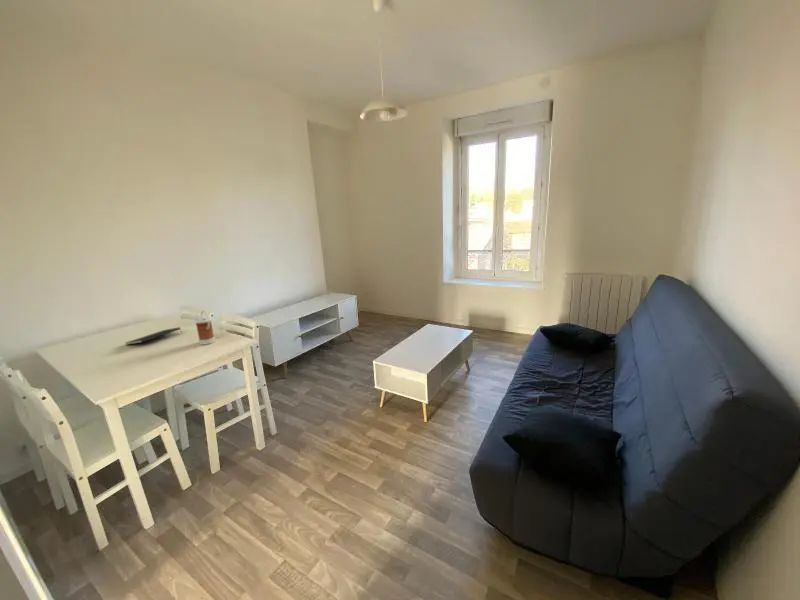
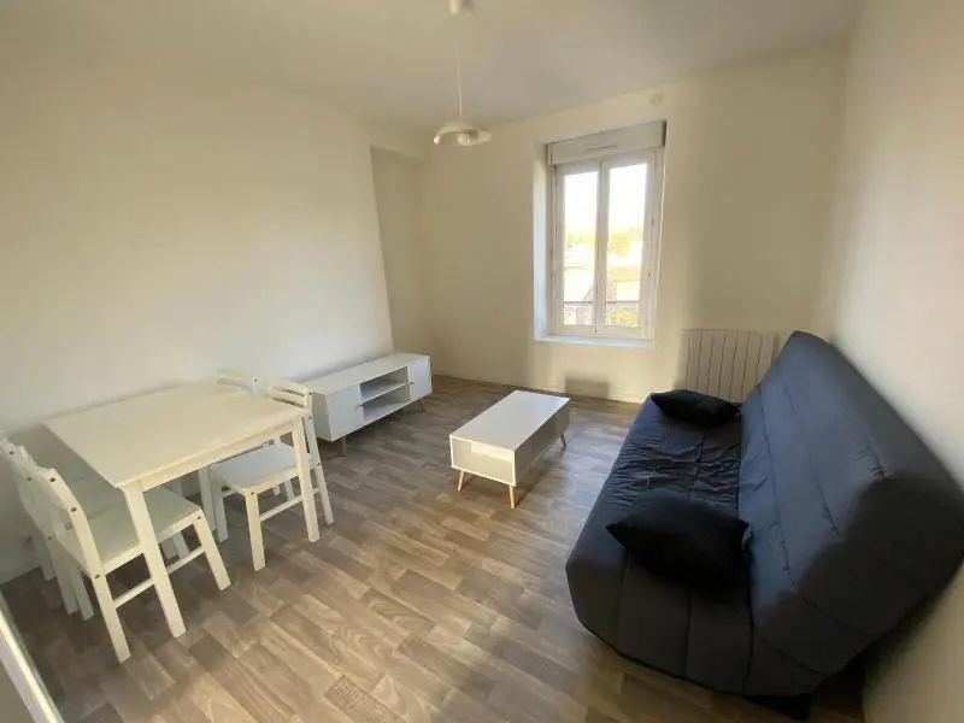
- notepad (153, 335)
- kettle (204, 326)
